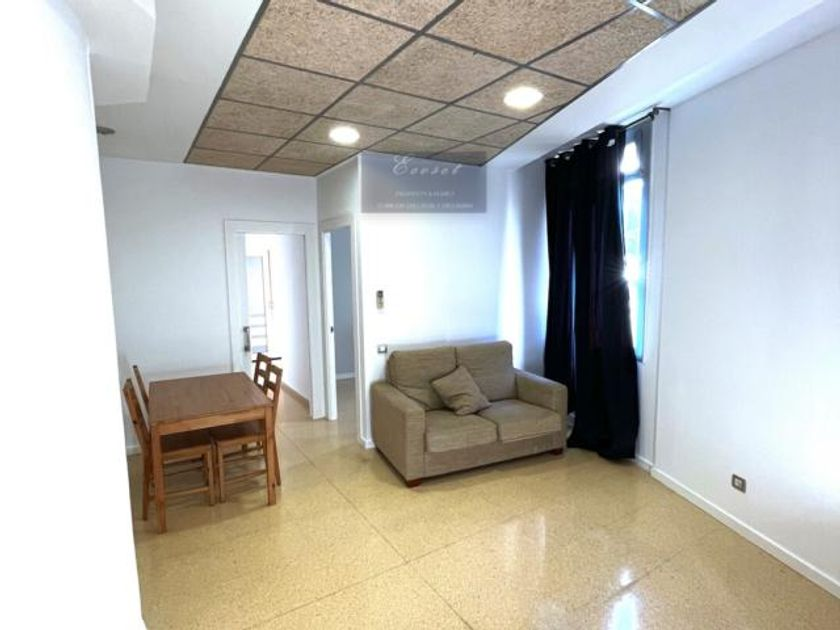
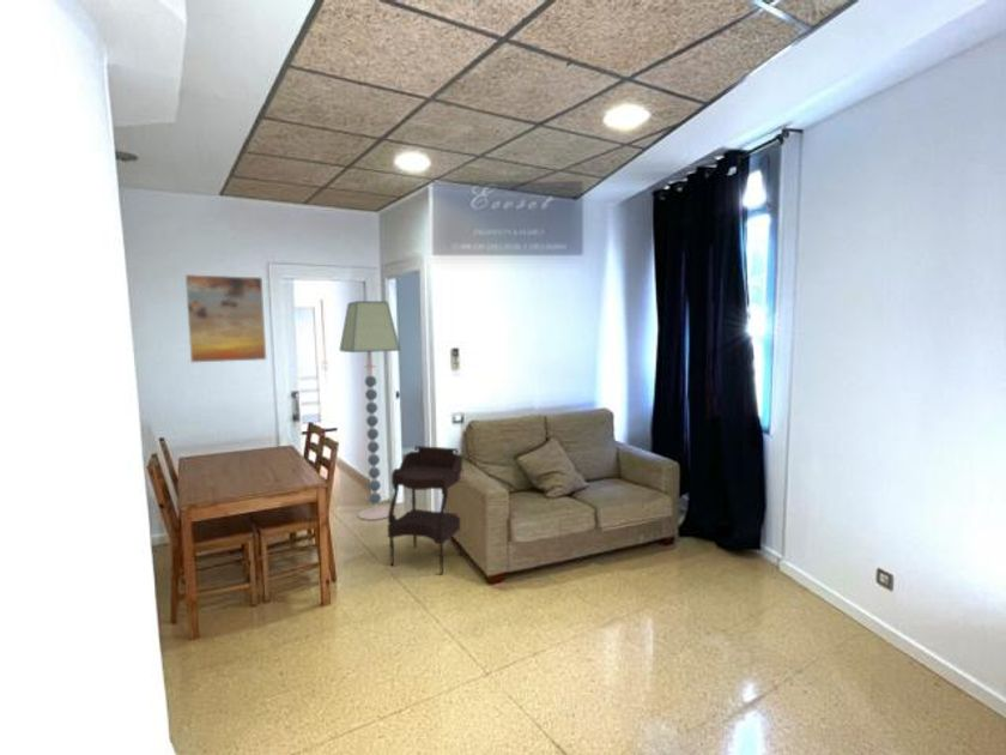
+ side table (425, 511)
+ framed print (226, 319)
+ floor lamp (371, 409)
